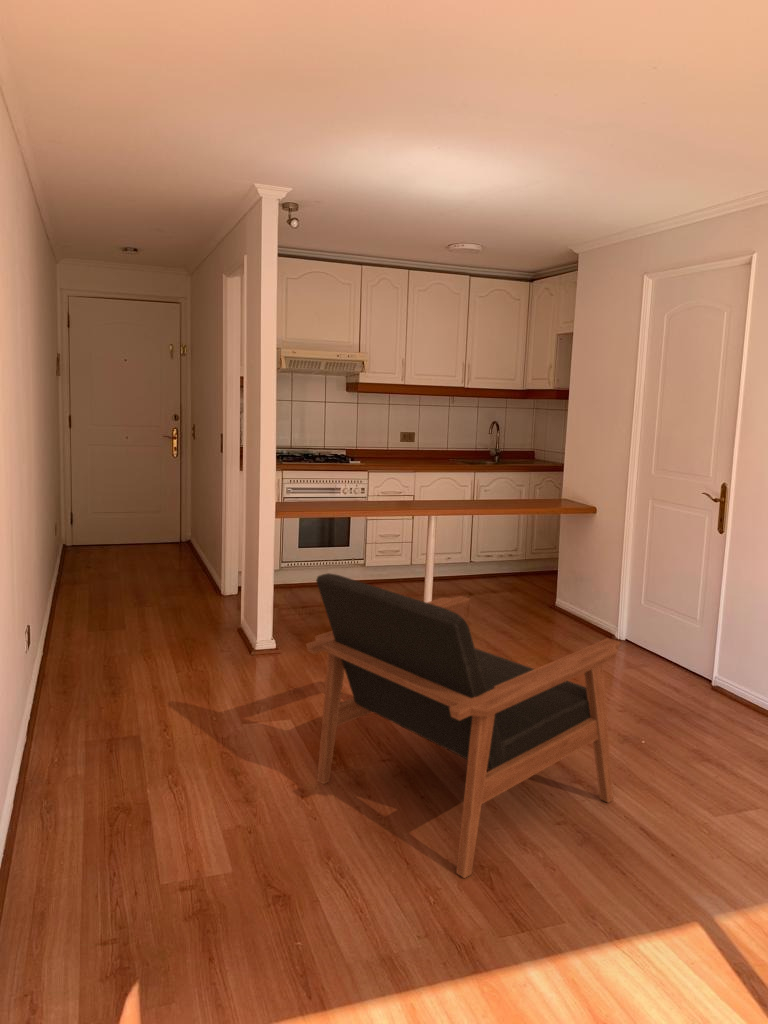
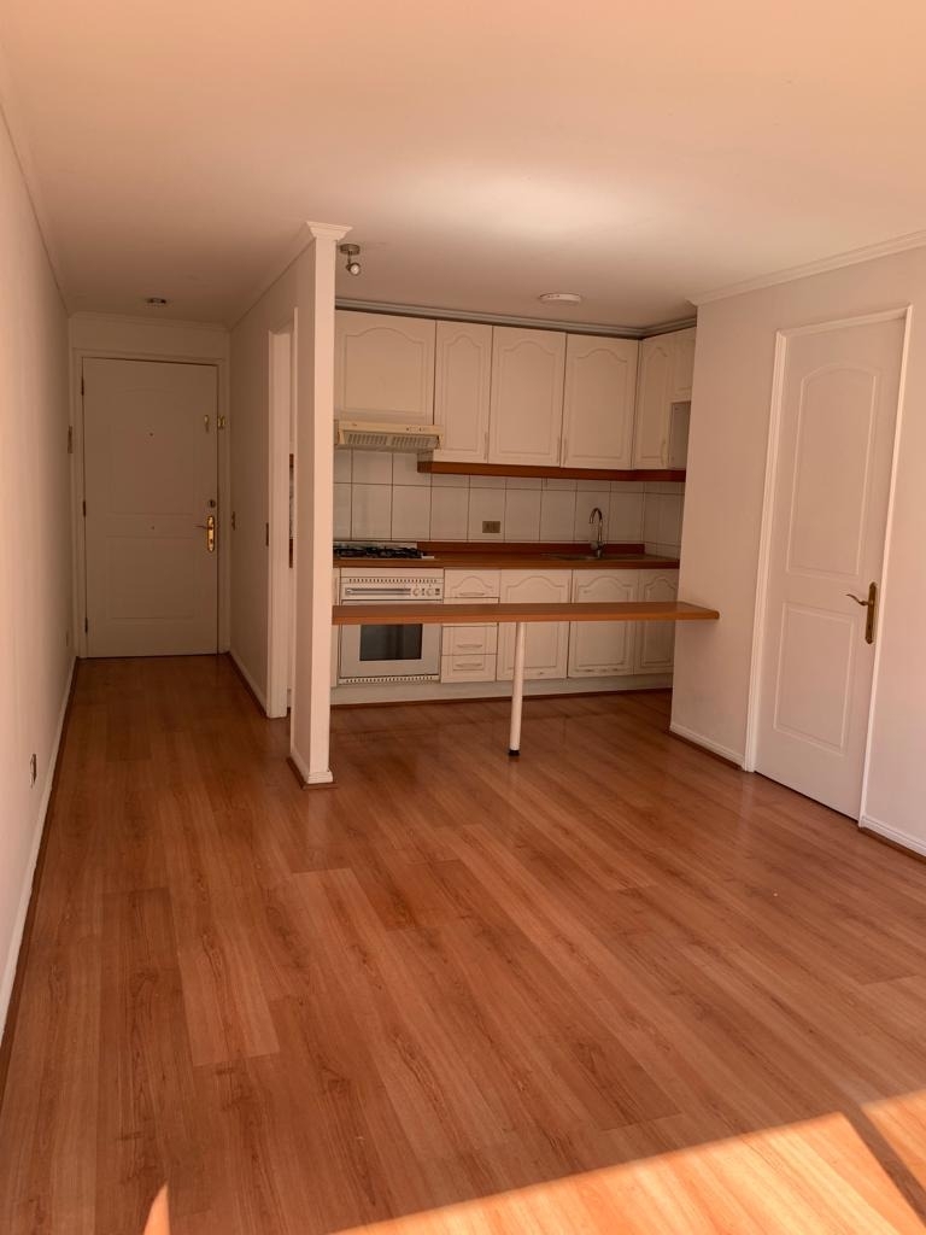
- armchair (463, 687)
